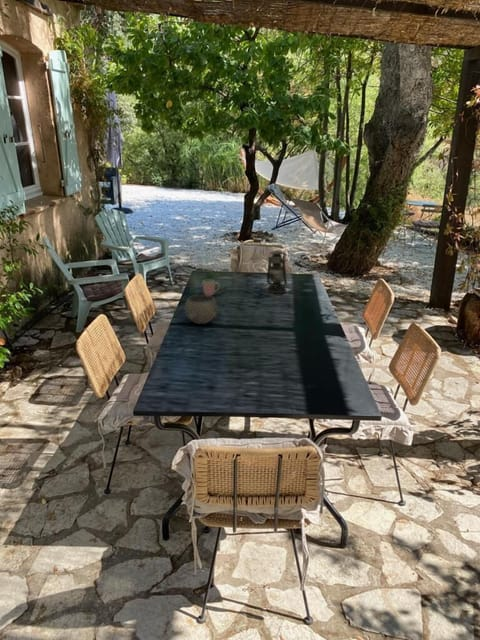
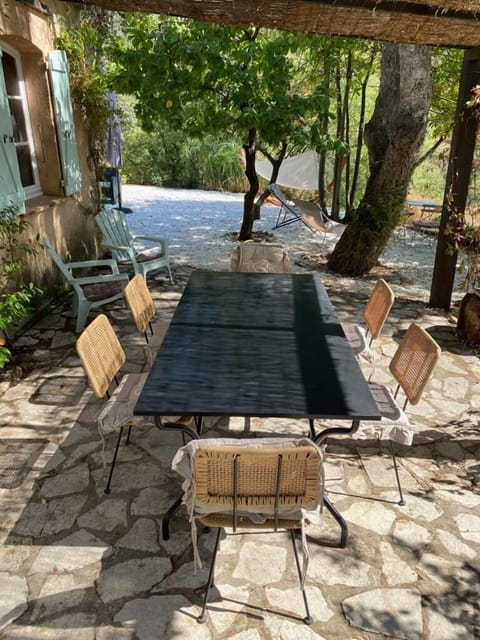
- bowl (200, 309)
- lantern (278, 270)
- cup (211, 287)
